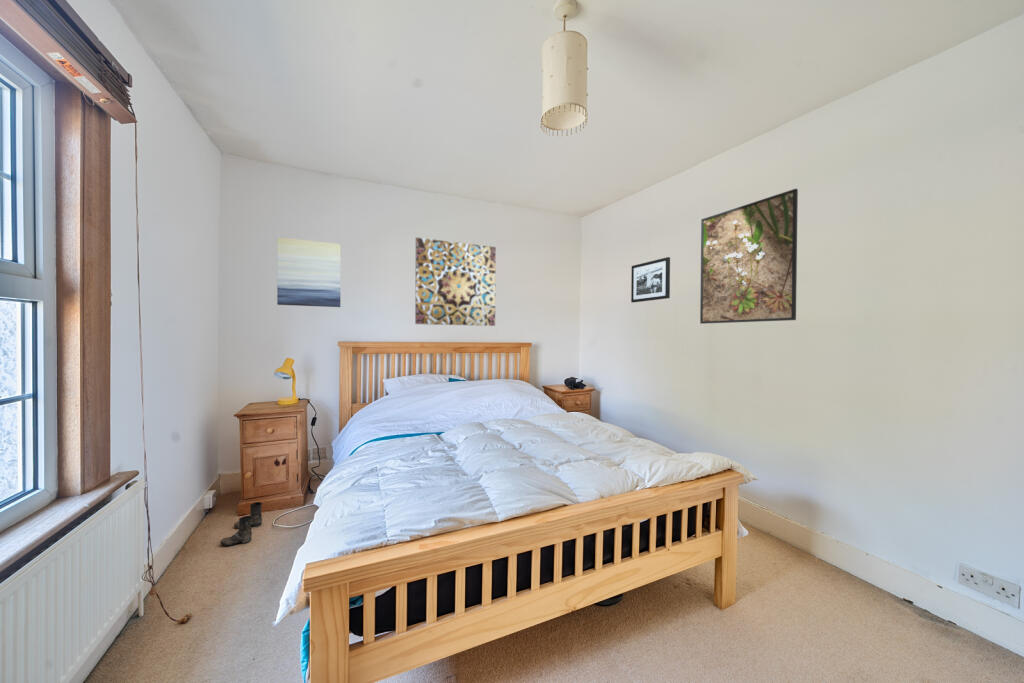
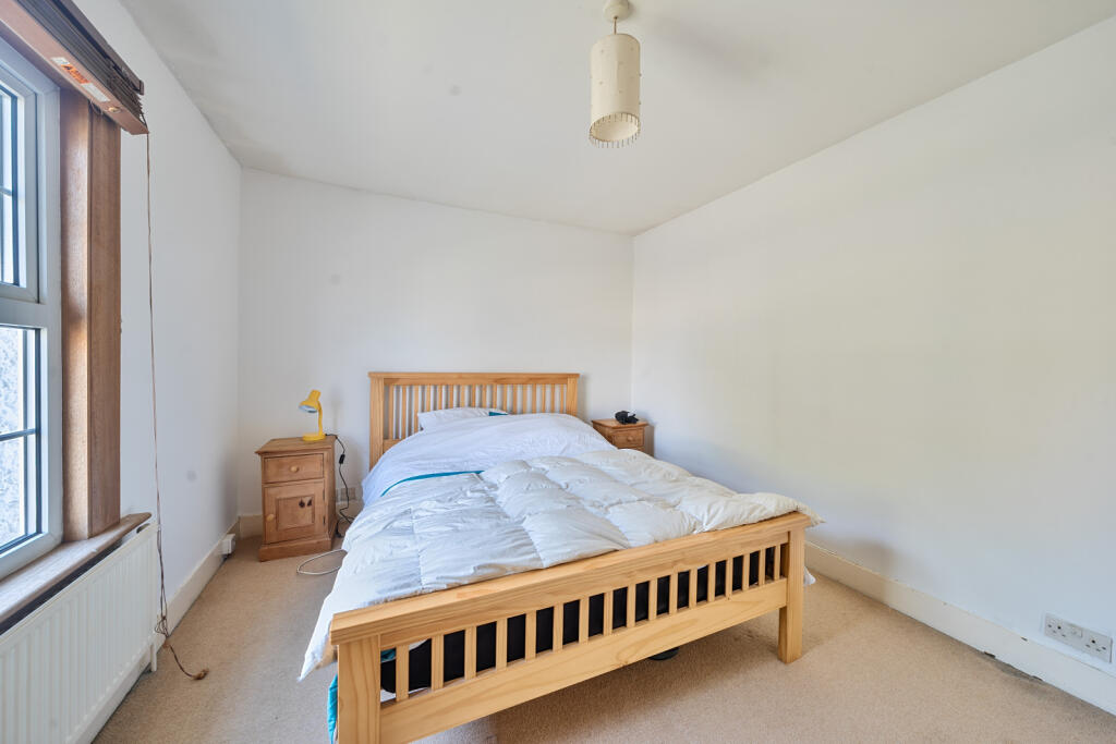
- boots (242, 522)
- wall art (457, 283)
- picture frame (649, 281)
- wall art (310, 273)
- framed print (743, 264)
